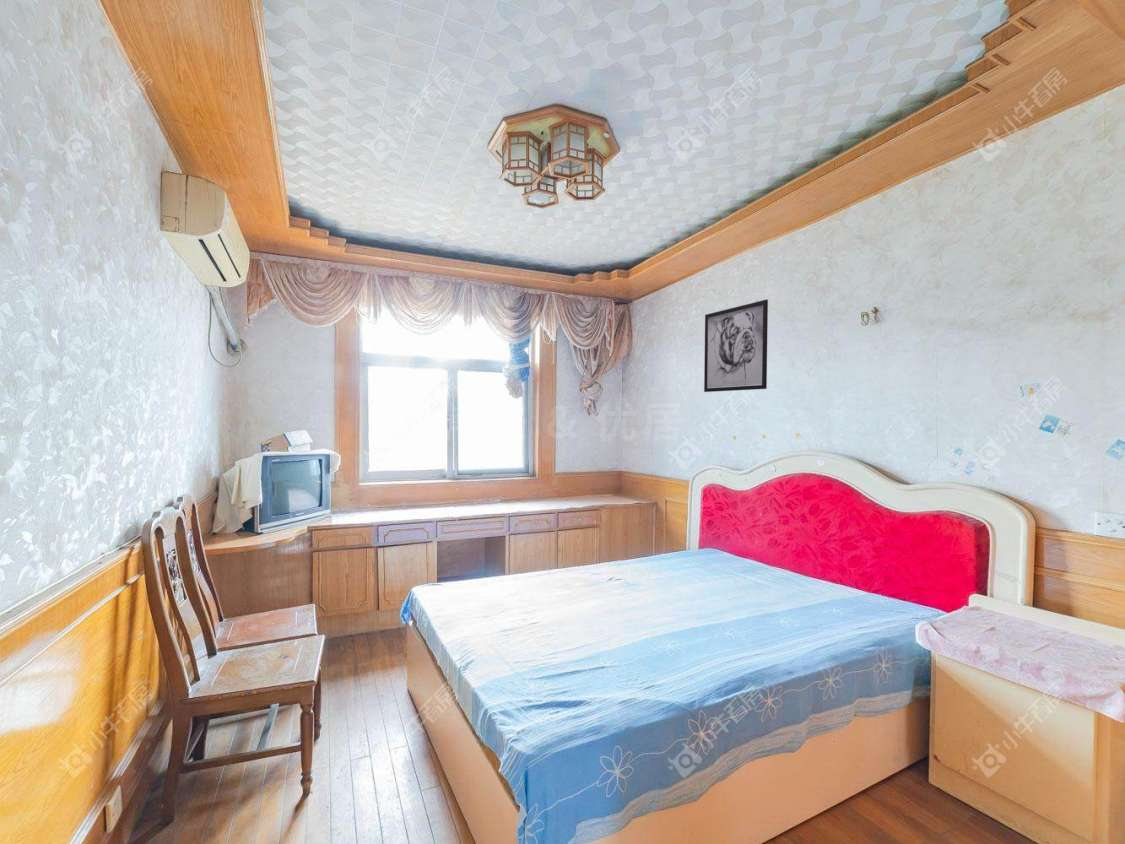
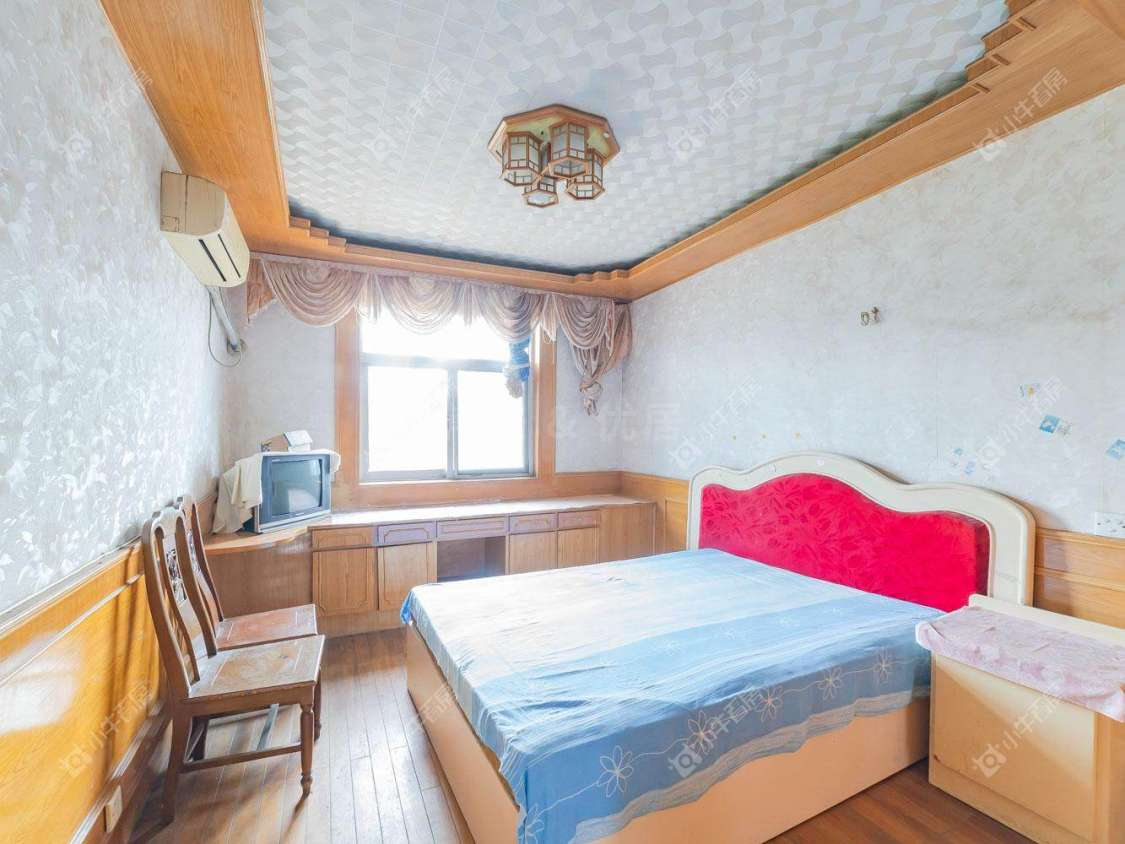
- wall art (733, 349)
